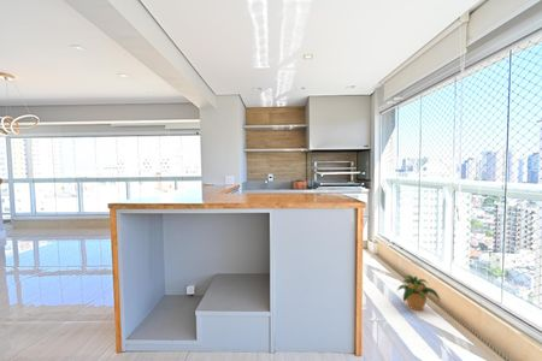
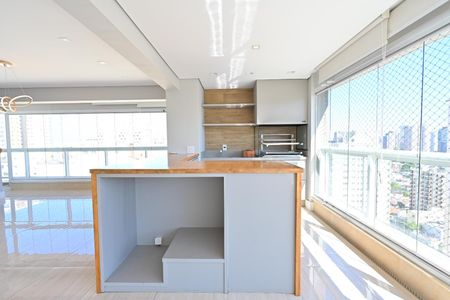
- potted plant (413, 290)
